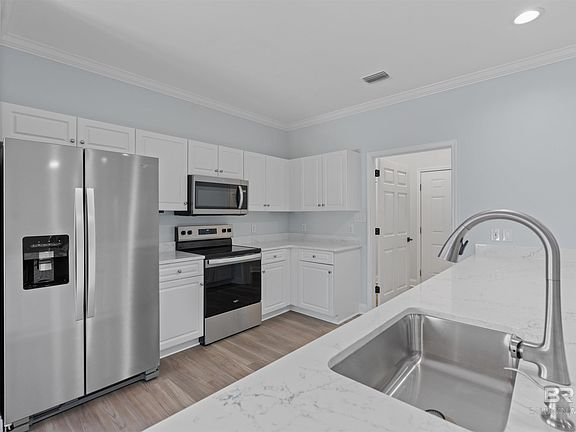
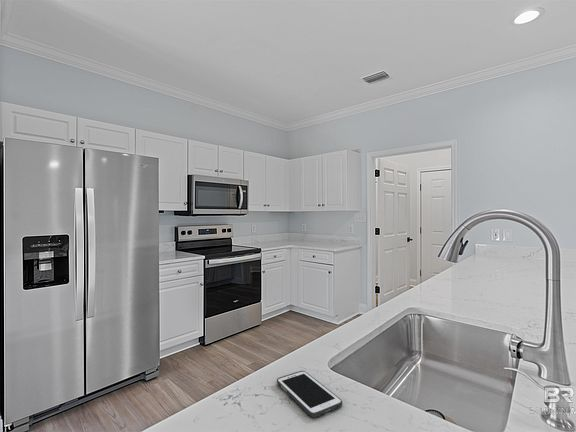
+ cell phone (307, 391)
